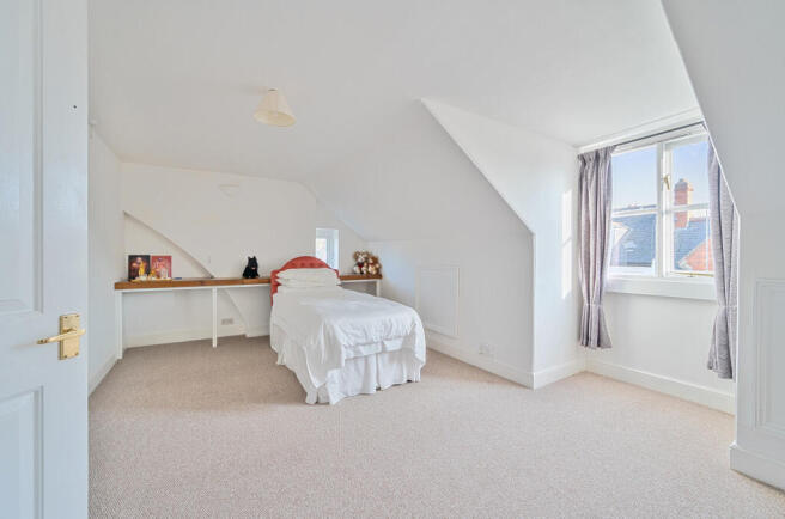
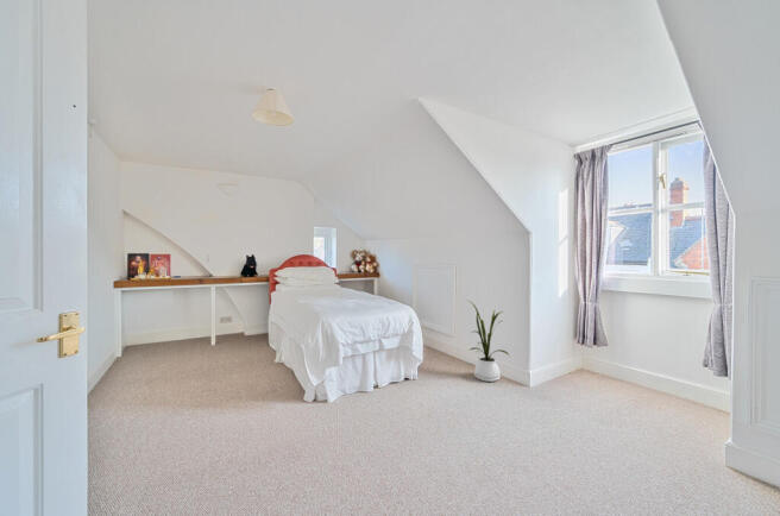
+ house plant (484, 339)
